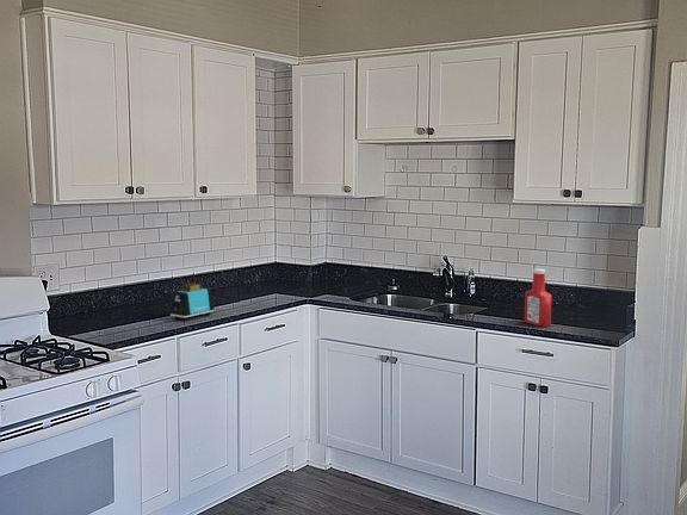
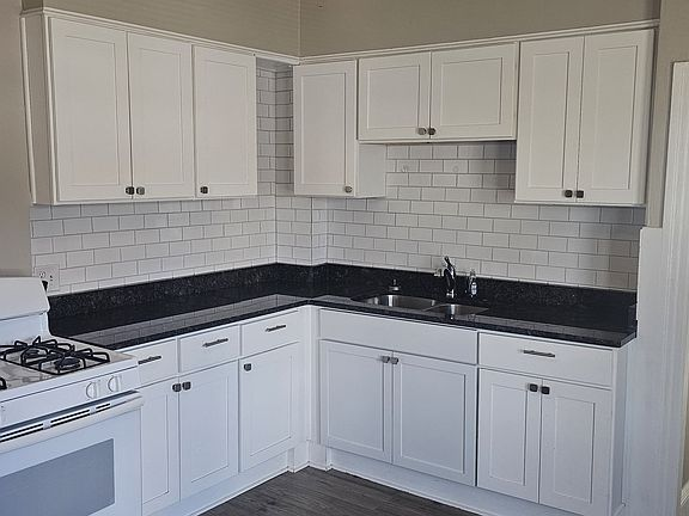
- soap bottle (538, 296)
- toaster (192, 300)
